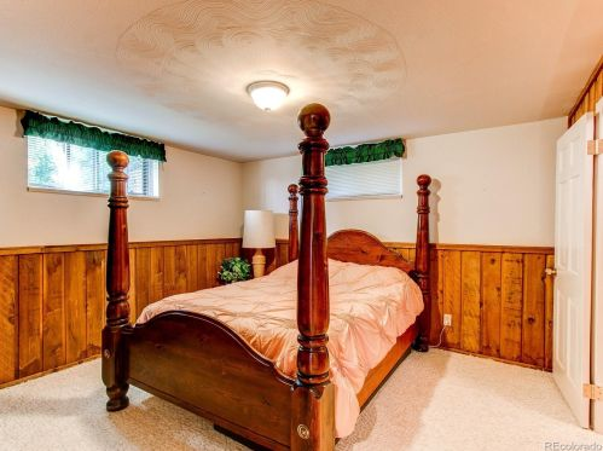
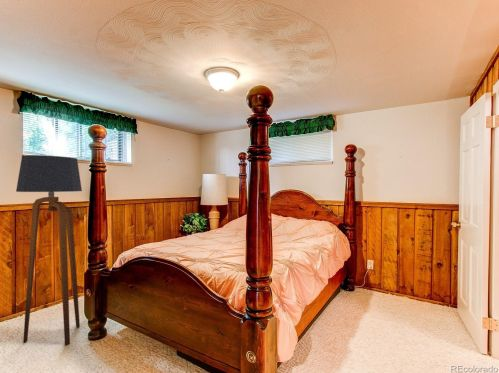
+ floor lamp (60, 248)
